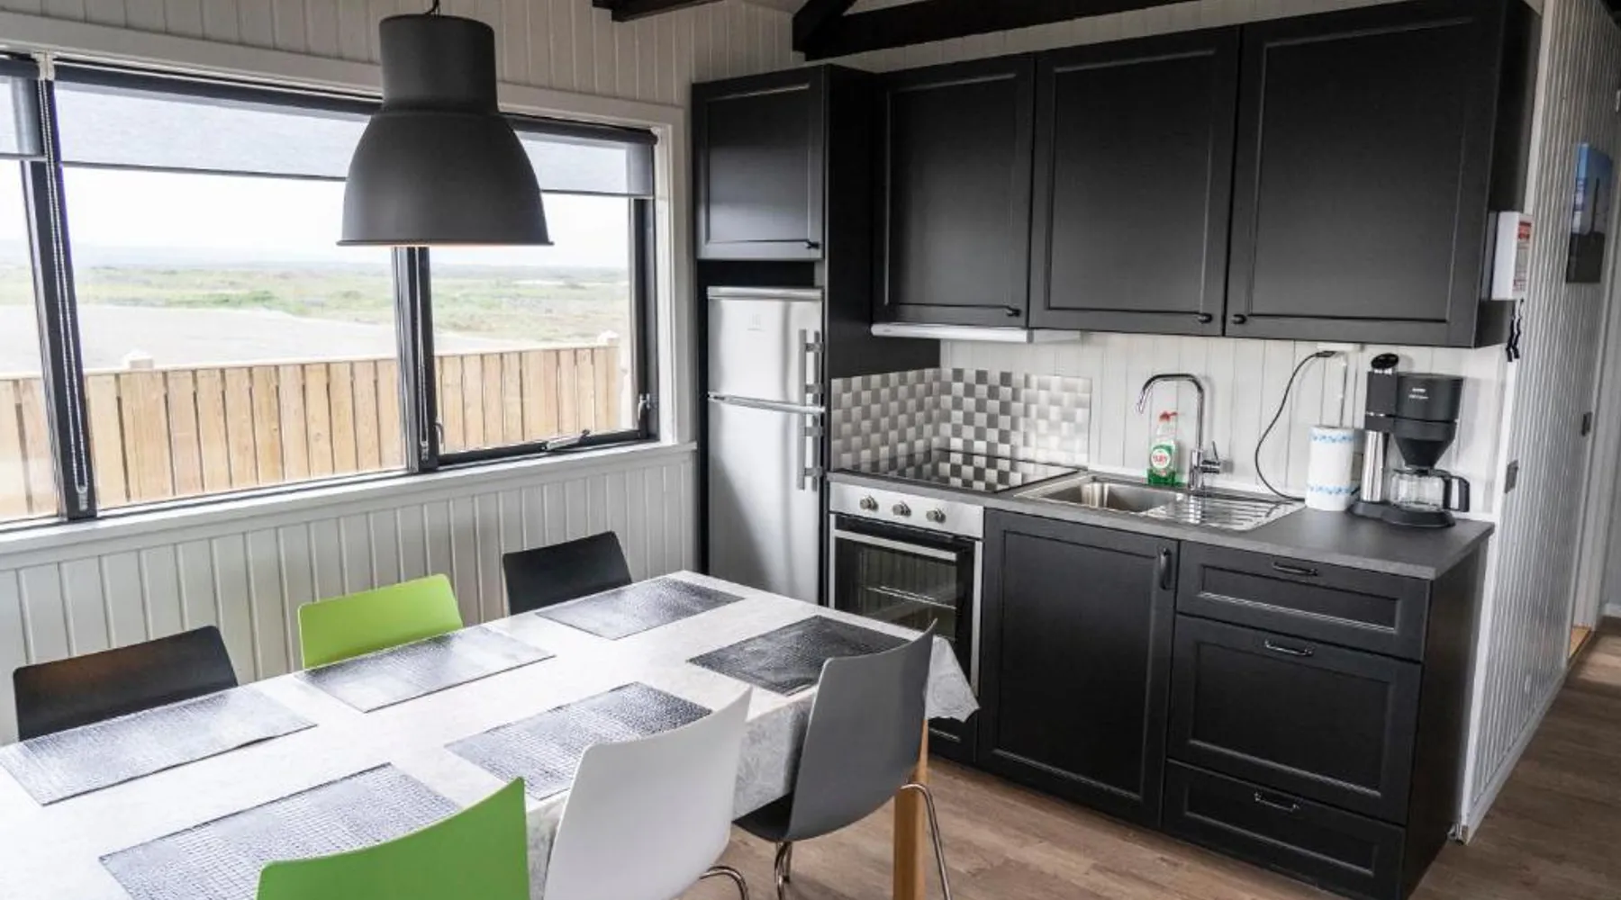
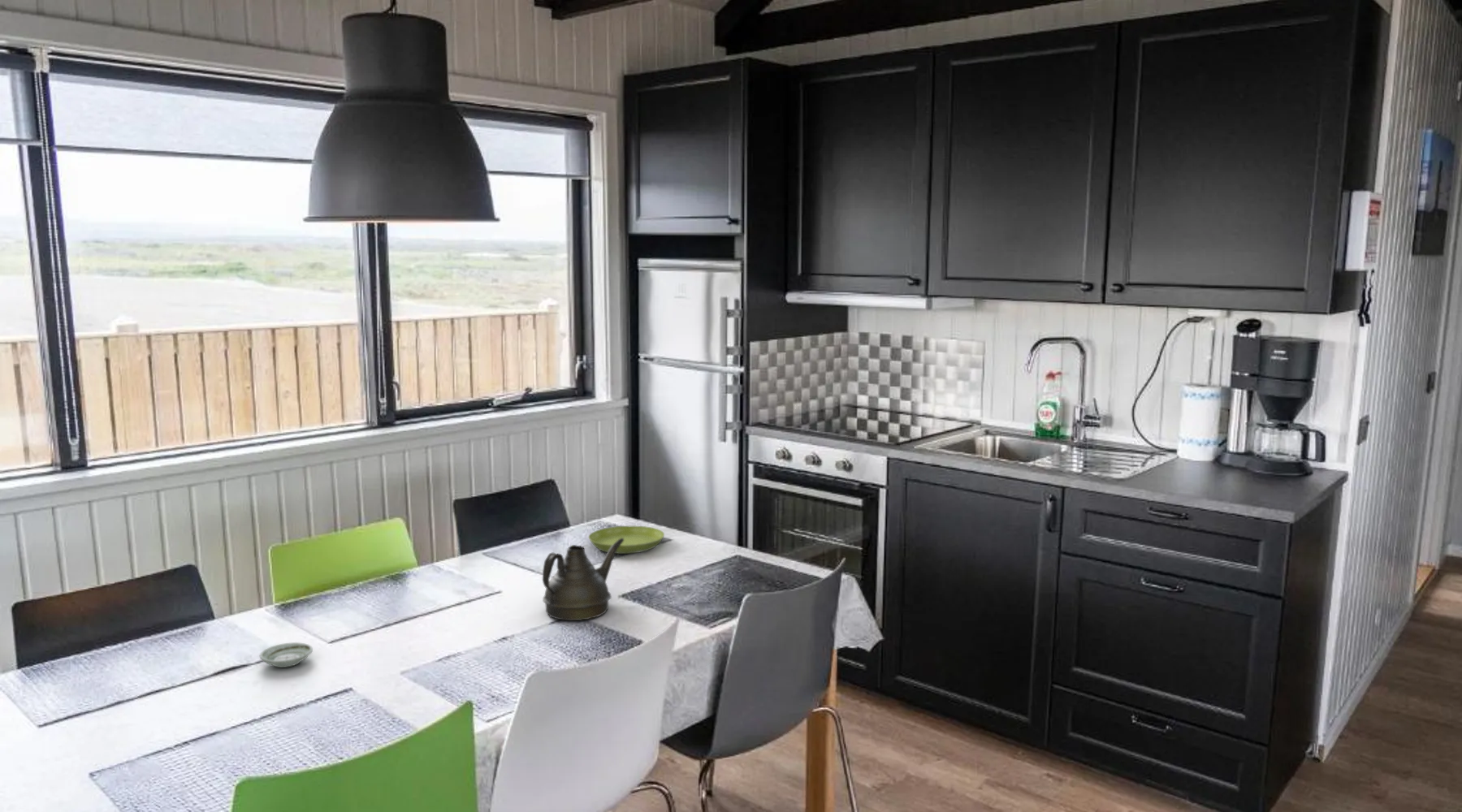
+ saucer (626, 540)
+ saucer (286, 657)
+ teapot (586, 576)
